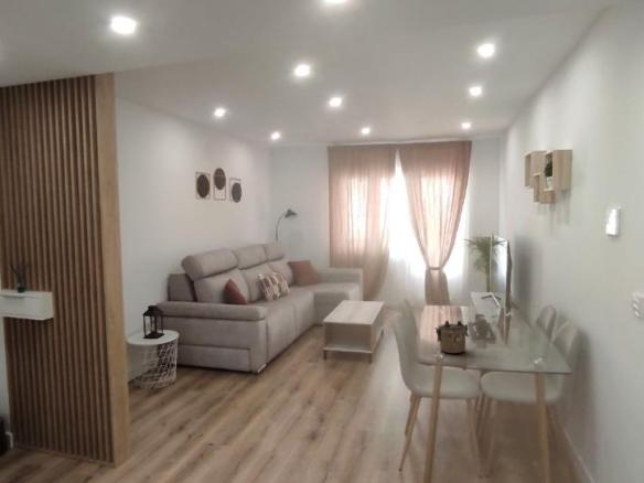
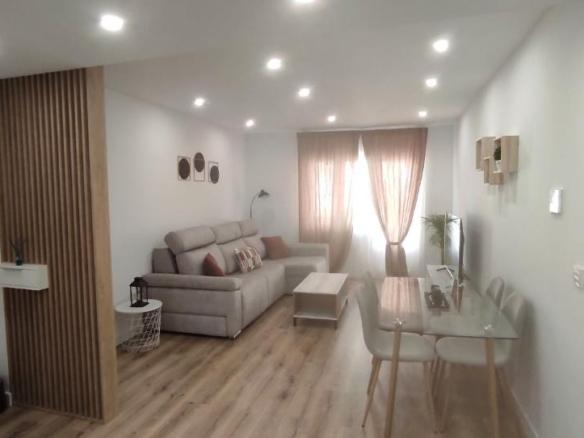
- teapot (451, 335)
